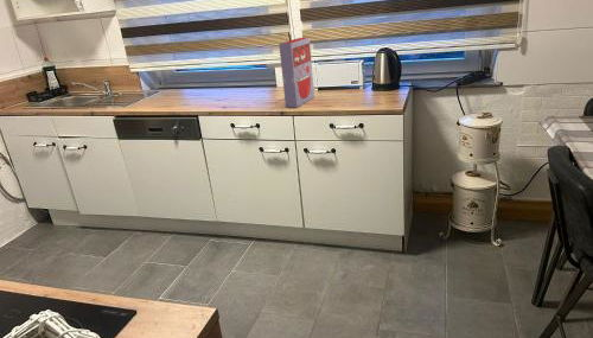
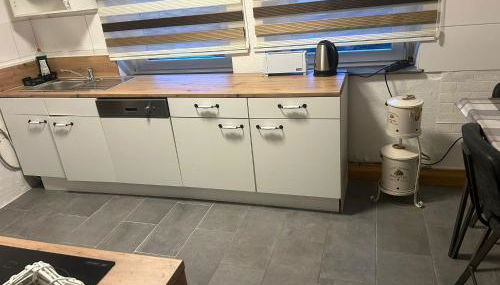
- cereal box (298, 71)
